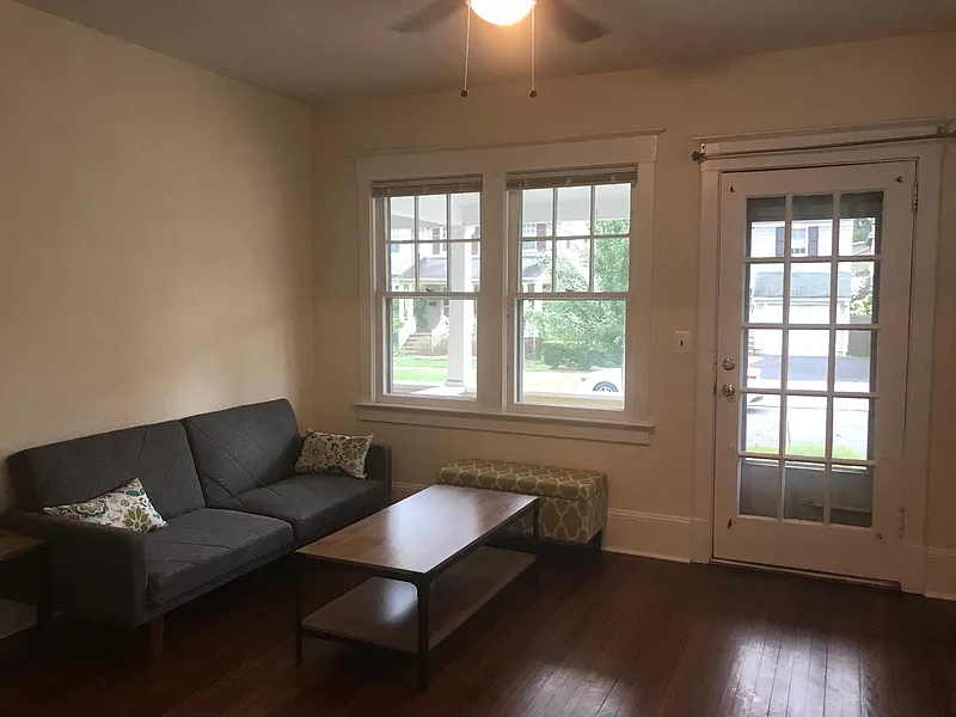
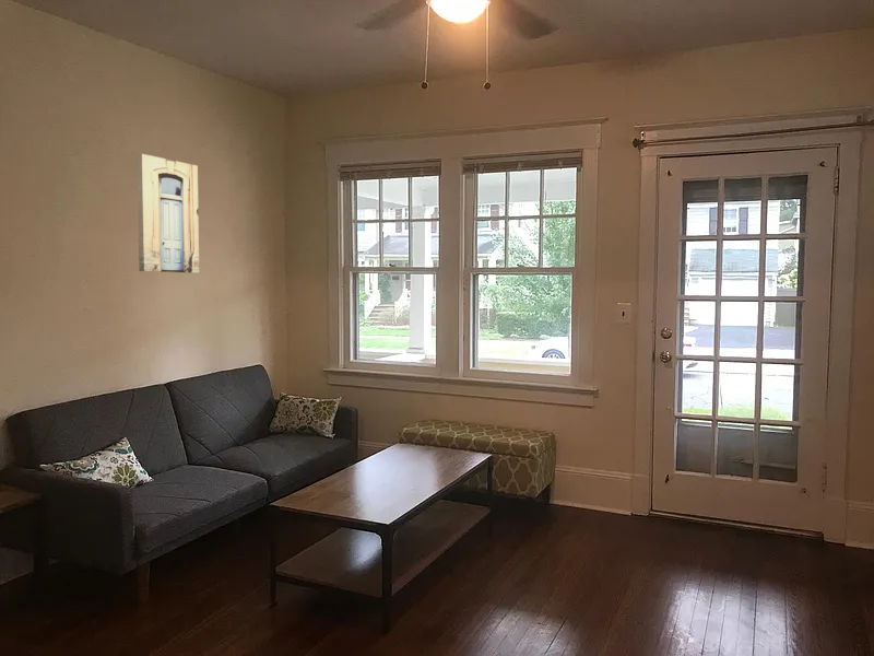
+ wall art (169, 215)
